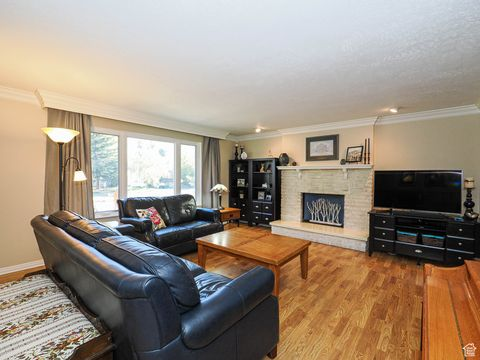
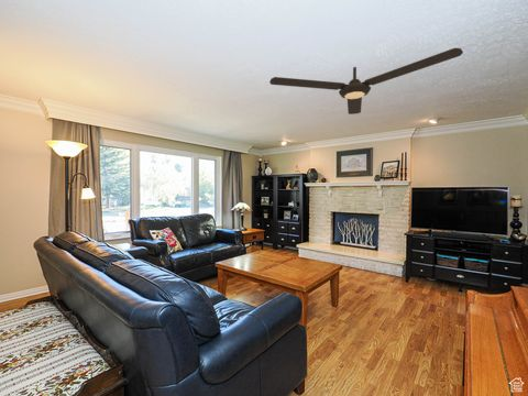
+ ceiling fan (354, 89)
